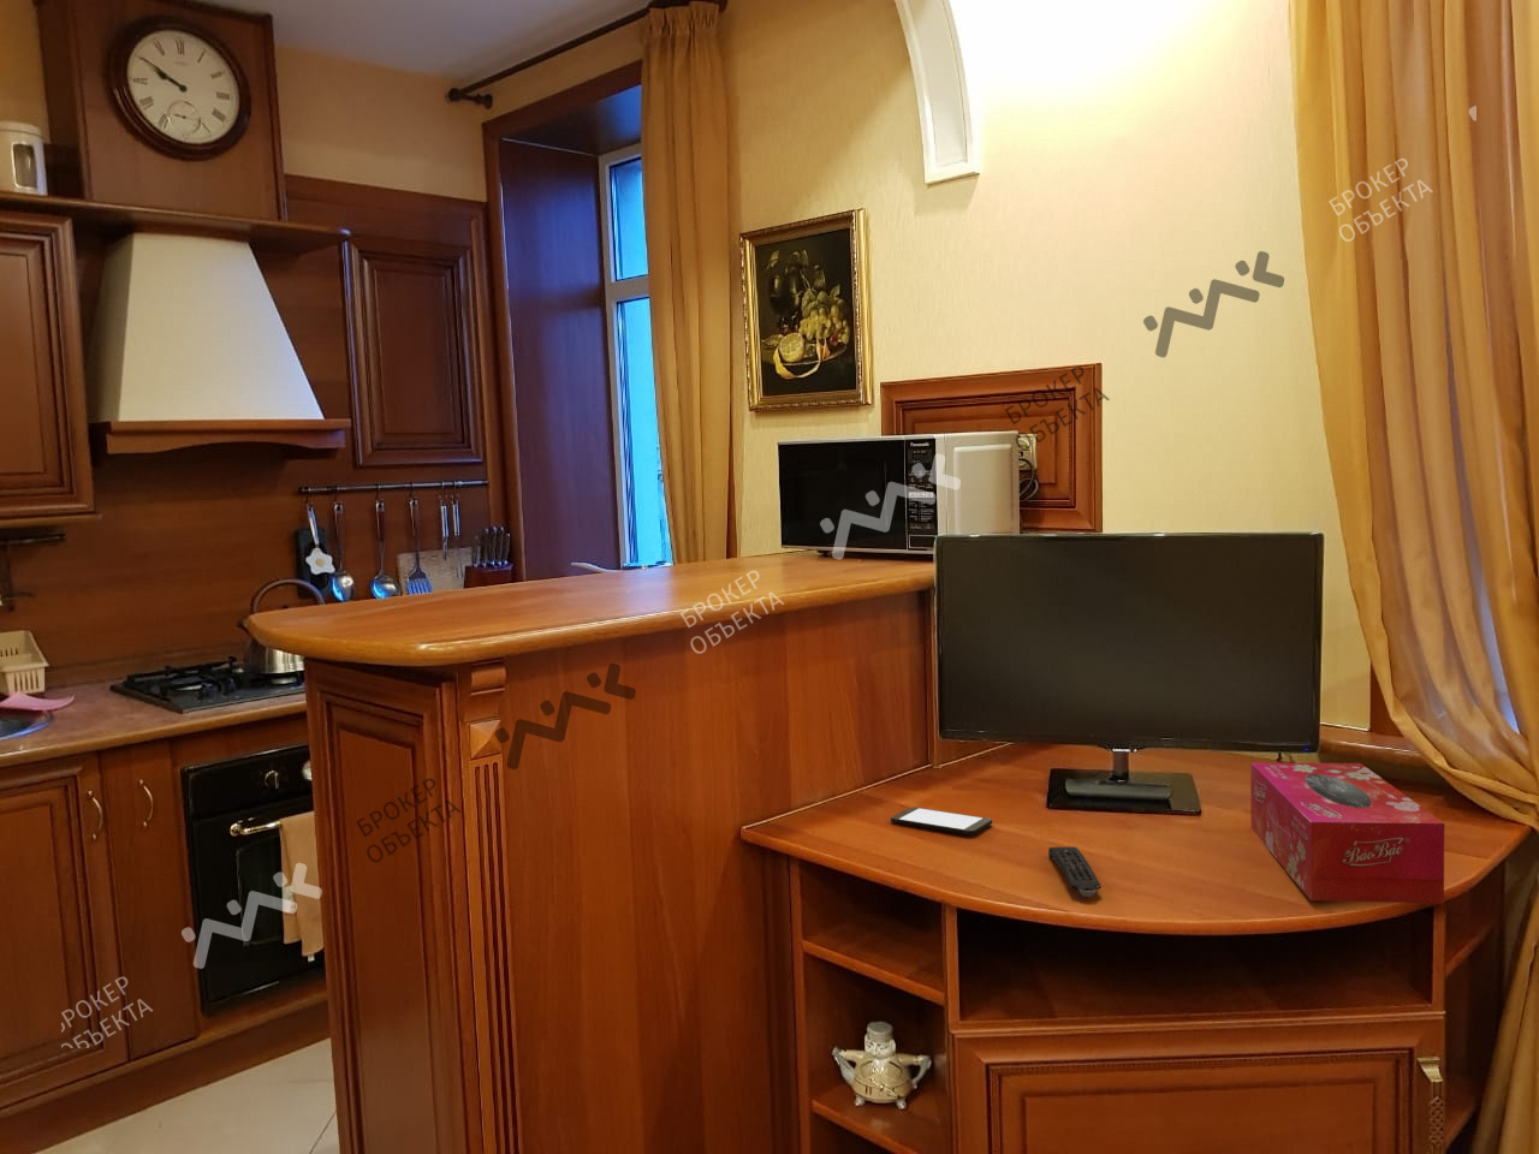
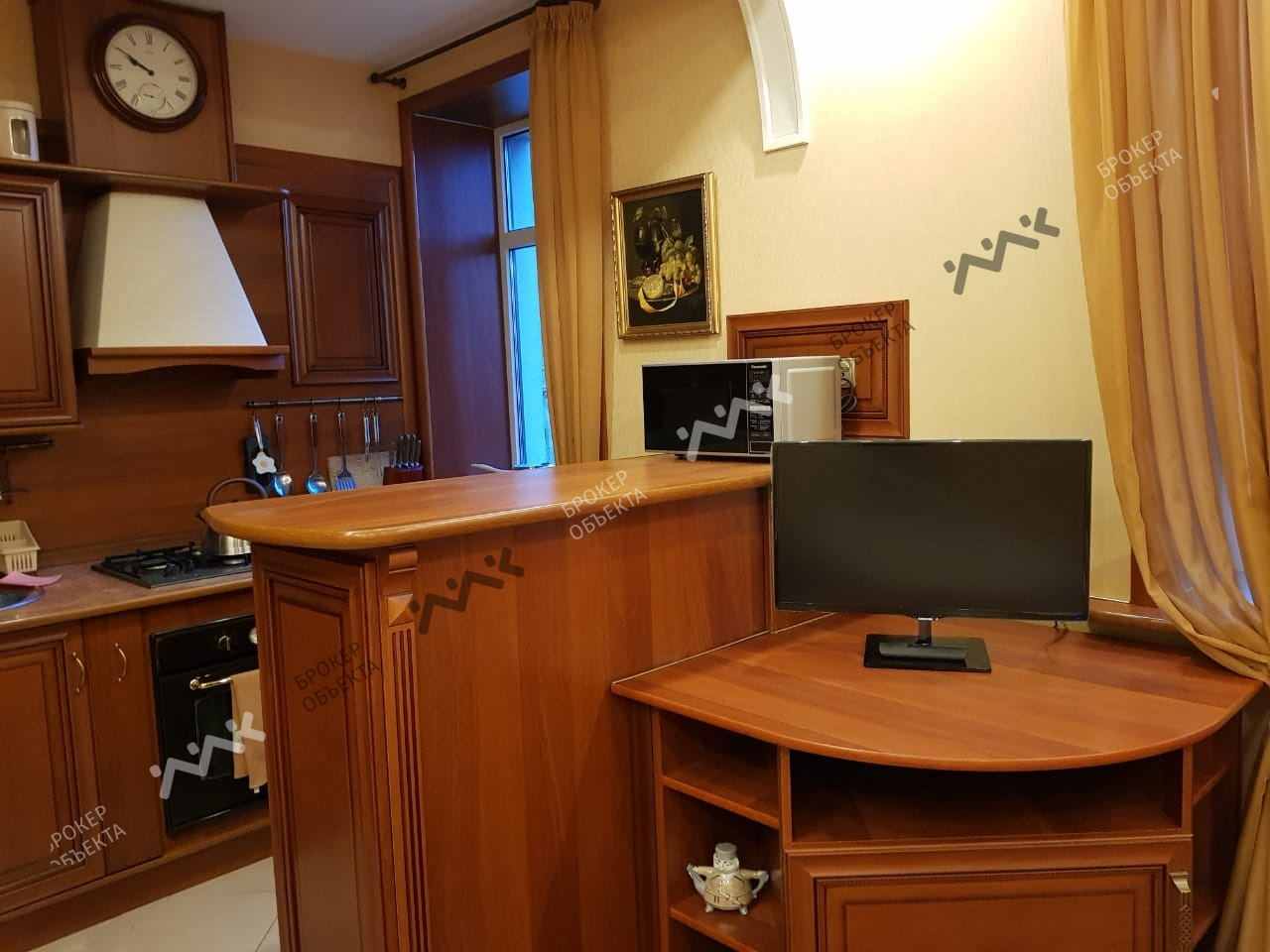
- smartphone (940, 819)
- tissue box (1337, 825)
- remote control (1075, 869)
